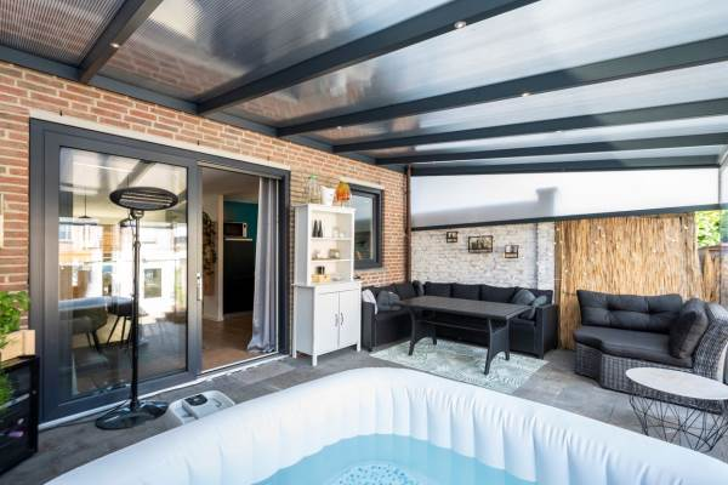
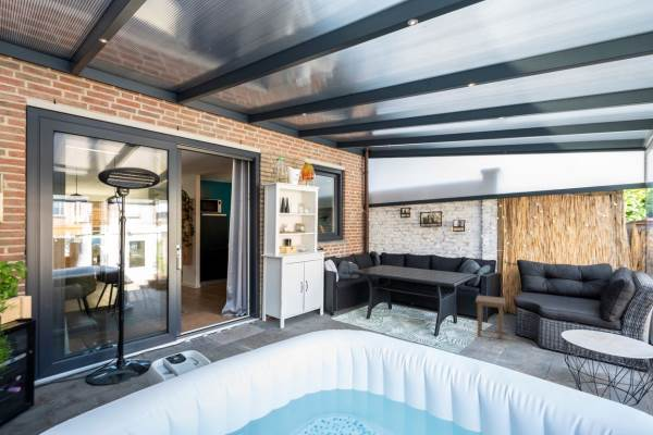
+ stool (481, 316)
